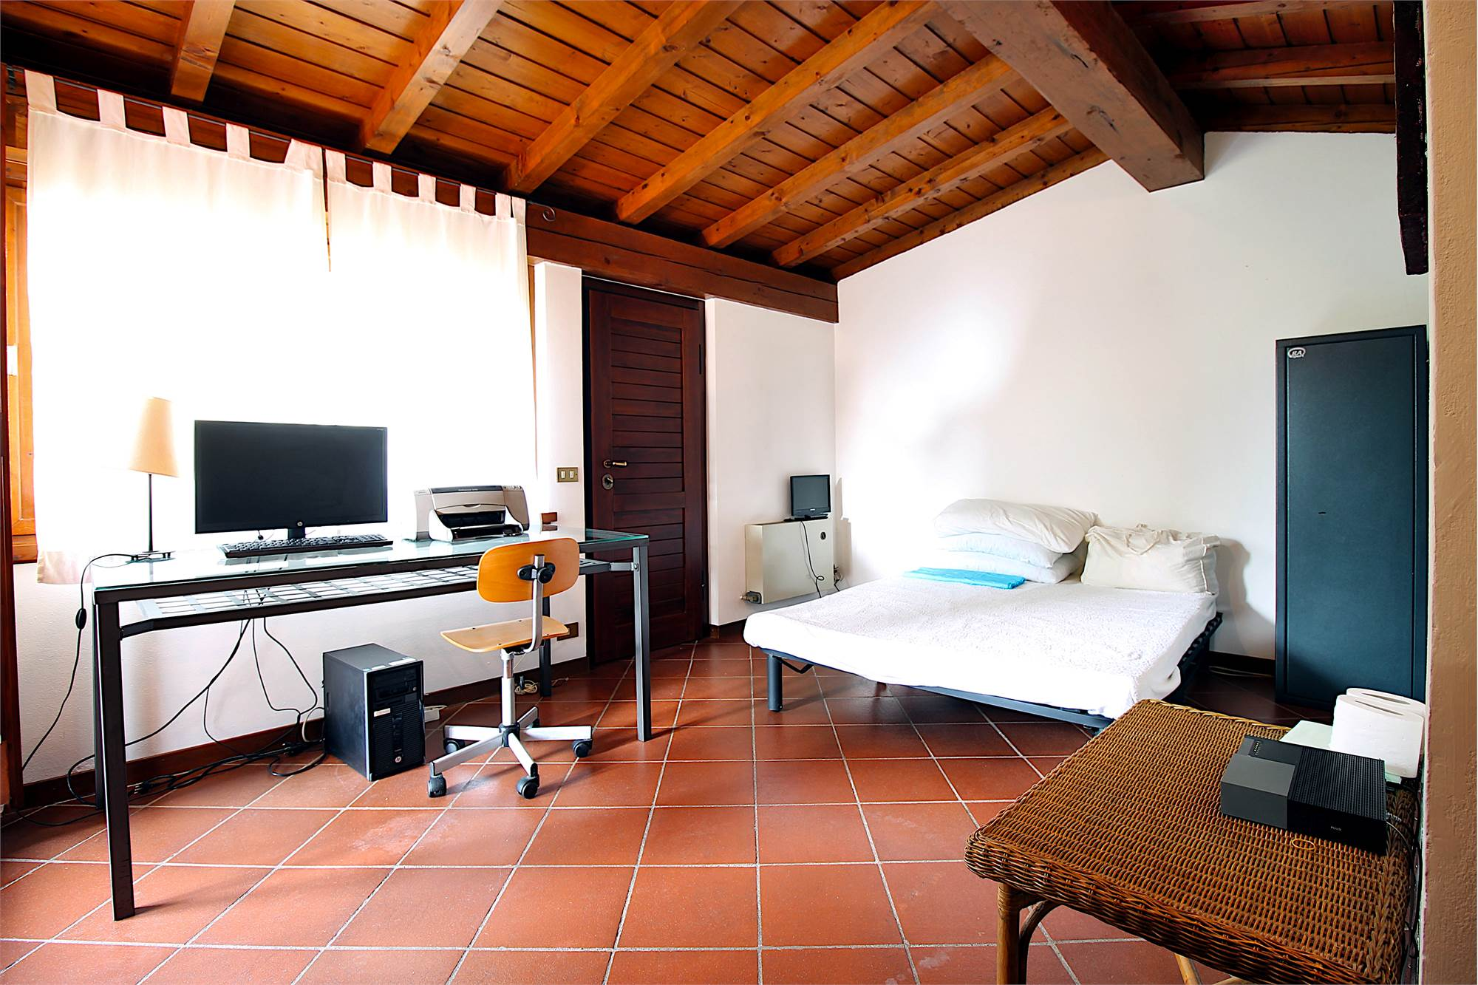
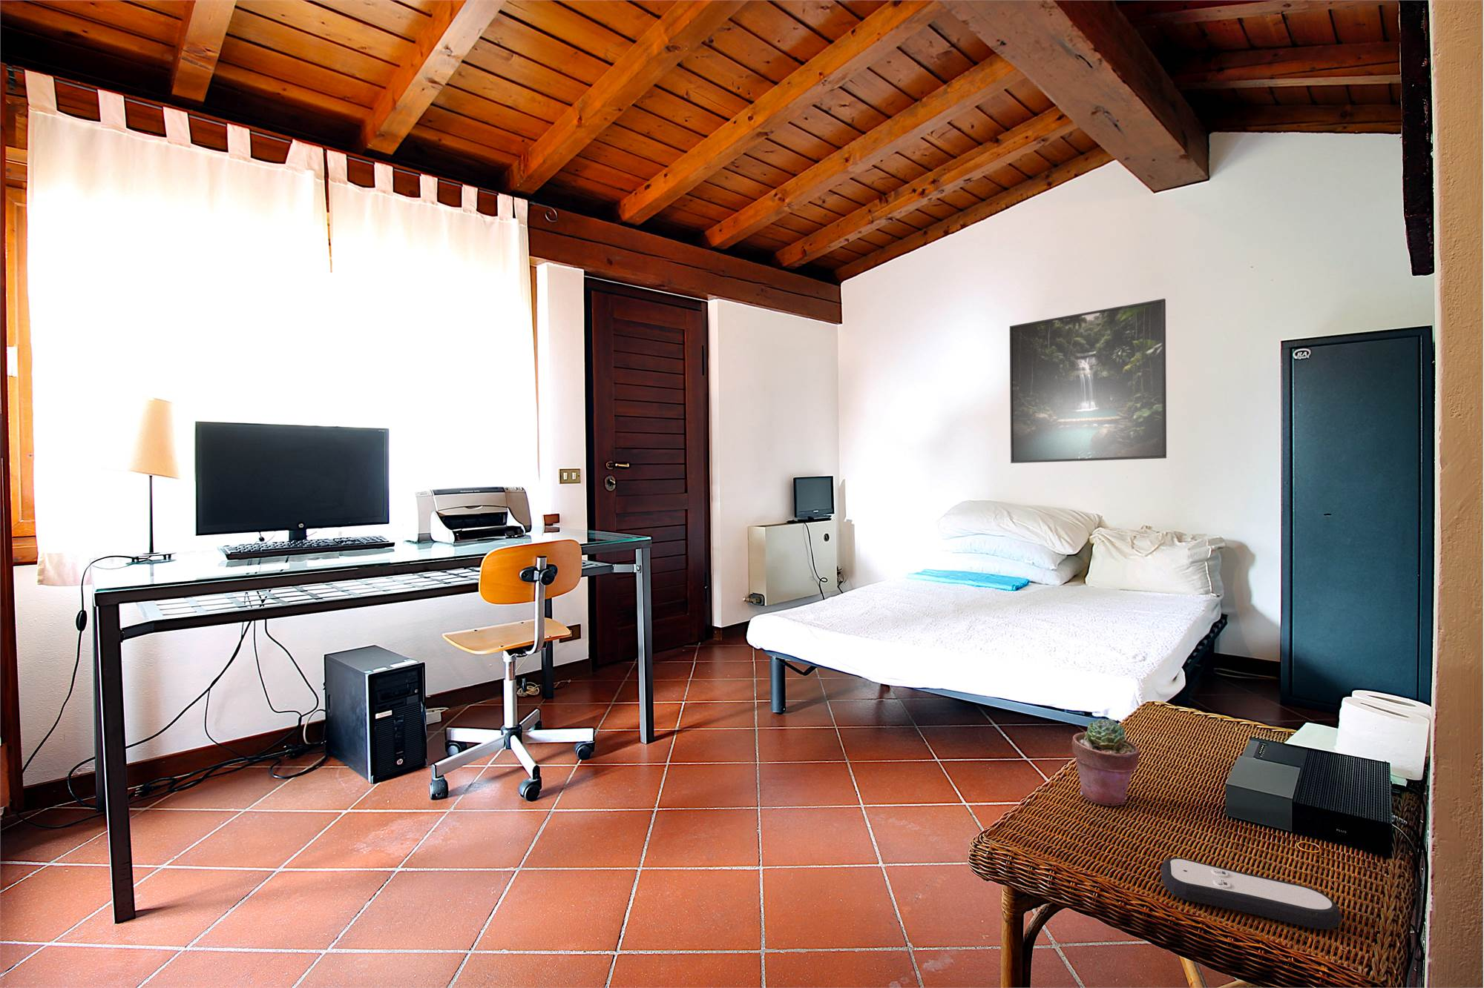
+ remote control (1246, 891)
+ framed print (1082, 387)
+ potted succulent (1104, 759)
